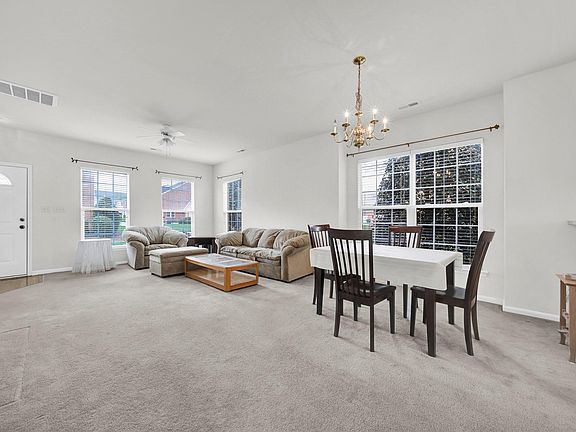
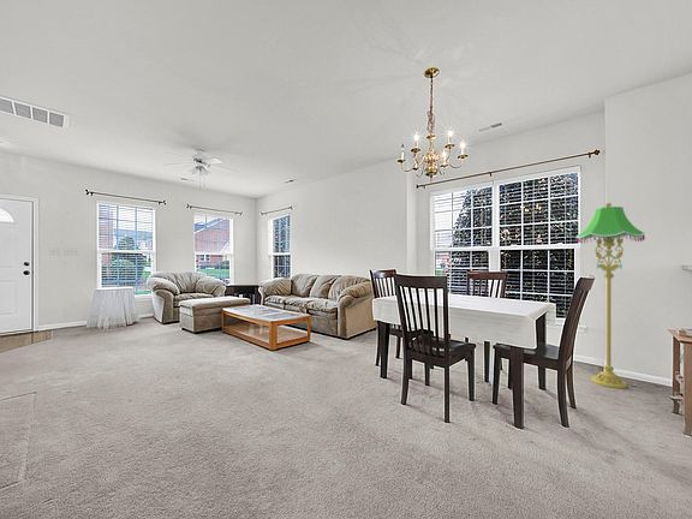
+ floor lamp (608, 292)
